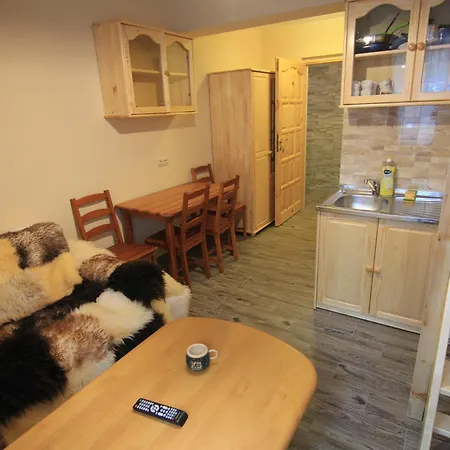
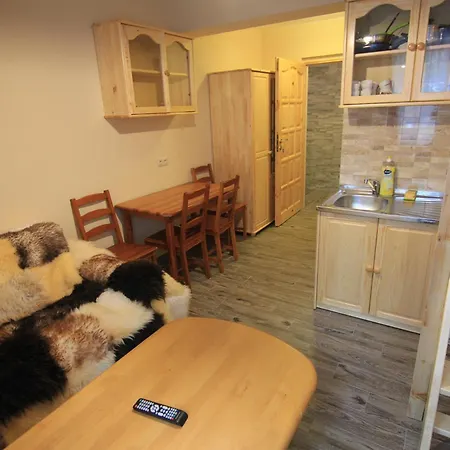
- mug (201, 357)
